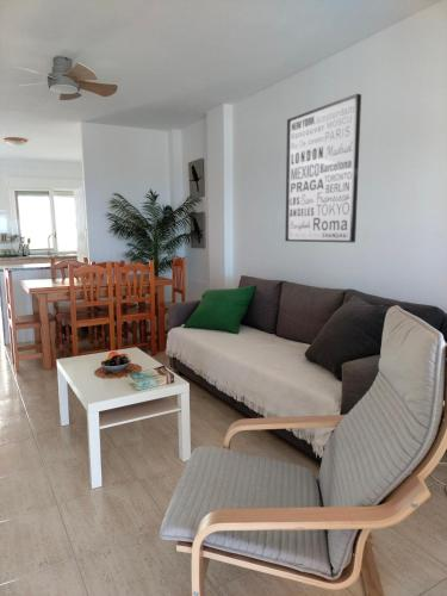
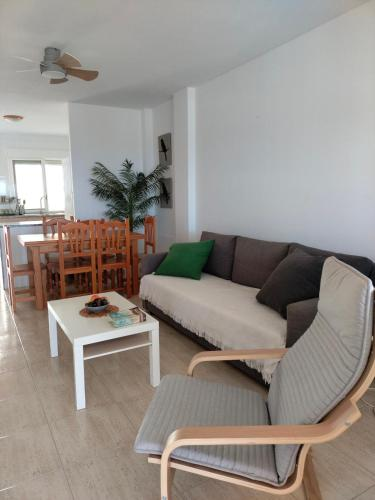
- wall art (318, 176)
